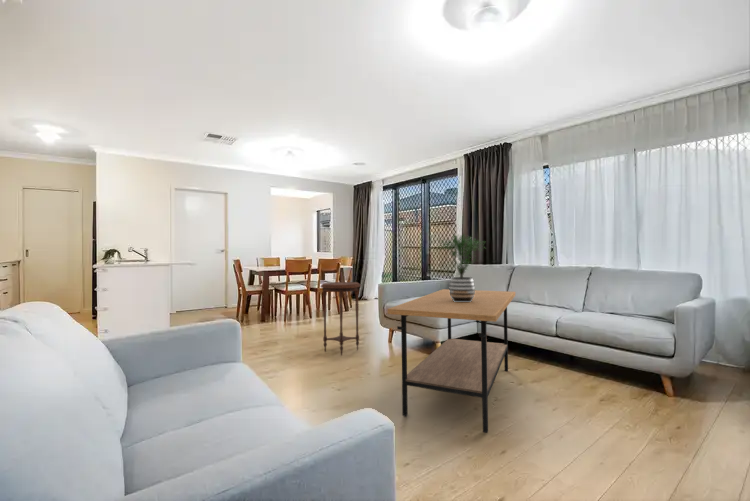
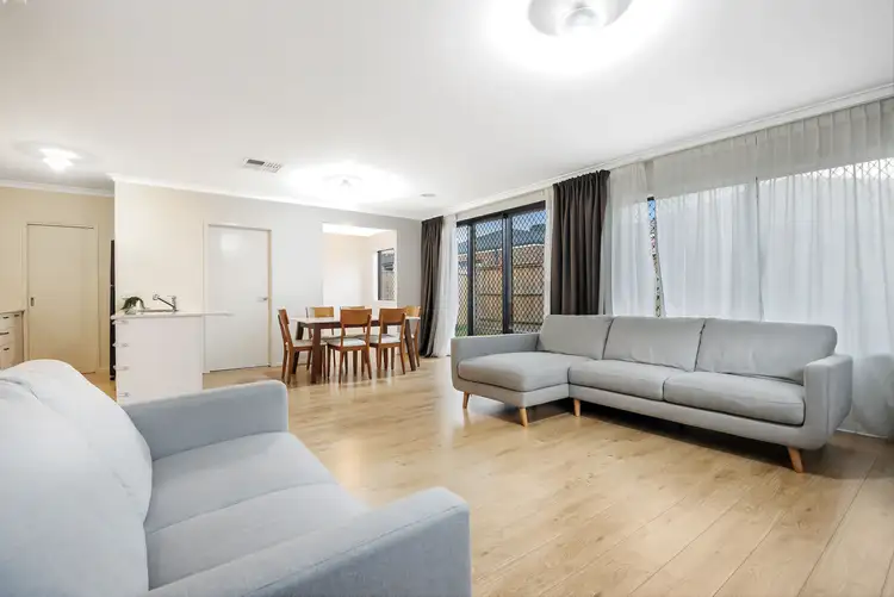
- coffee table (462, 344)
- side table (341, 316)
- potted plant (463, 266)
